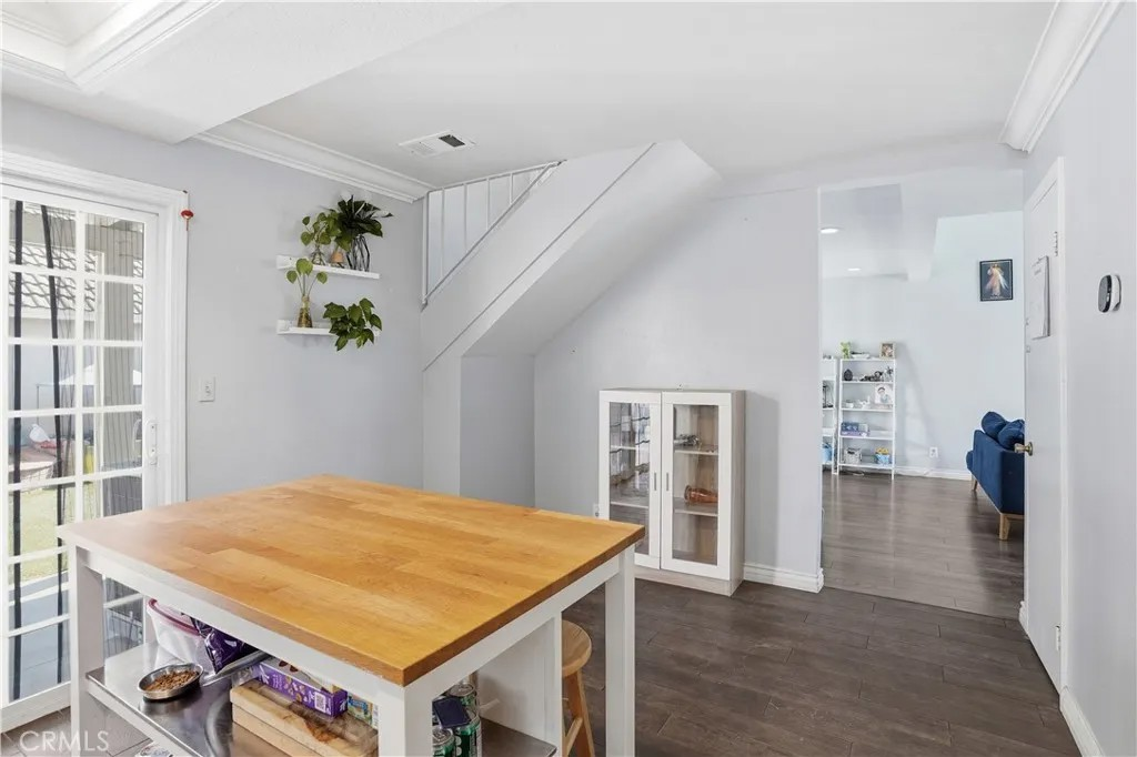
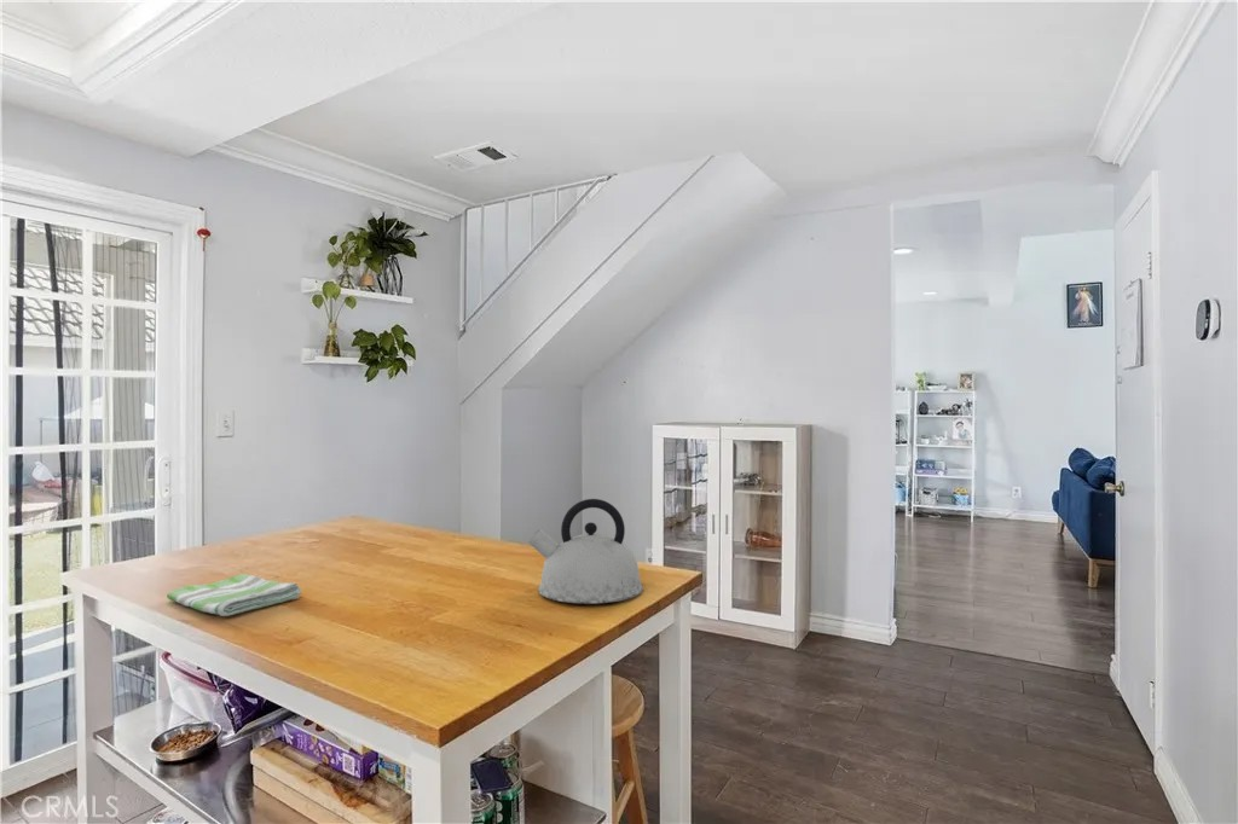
+ kettle (585, 544)
+ dish towel (233, 591)
